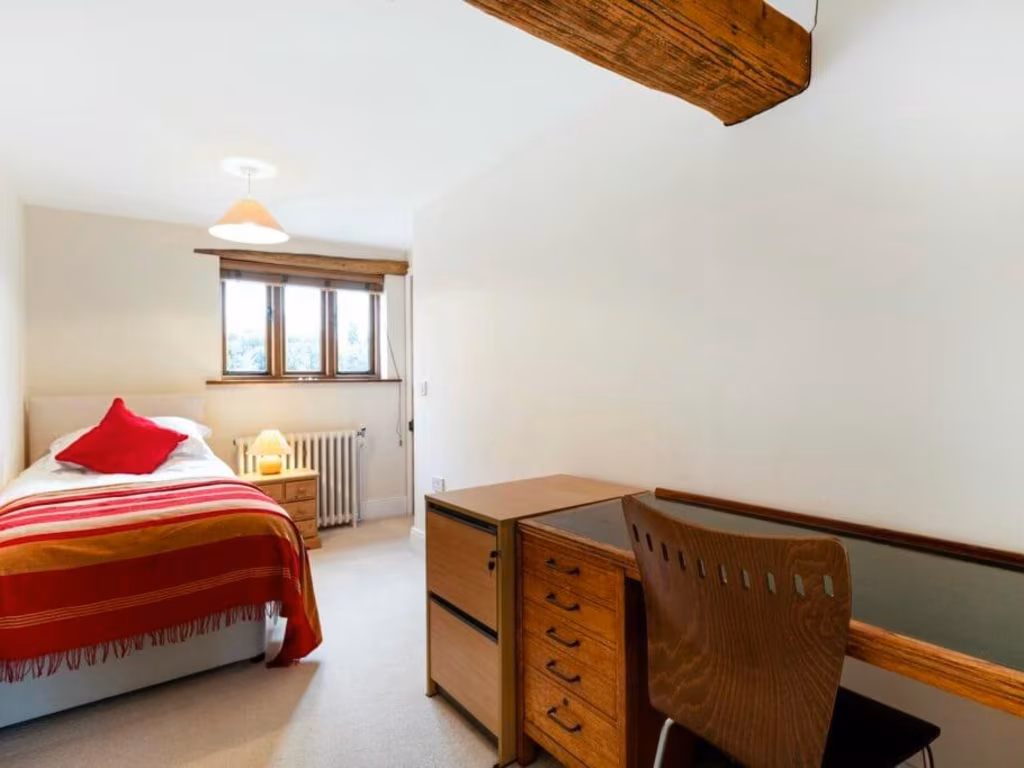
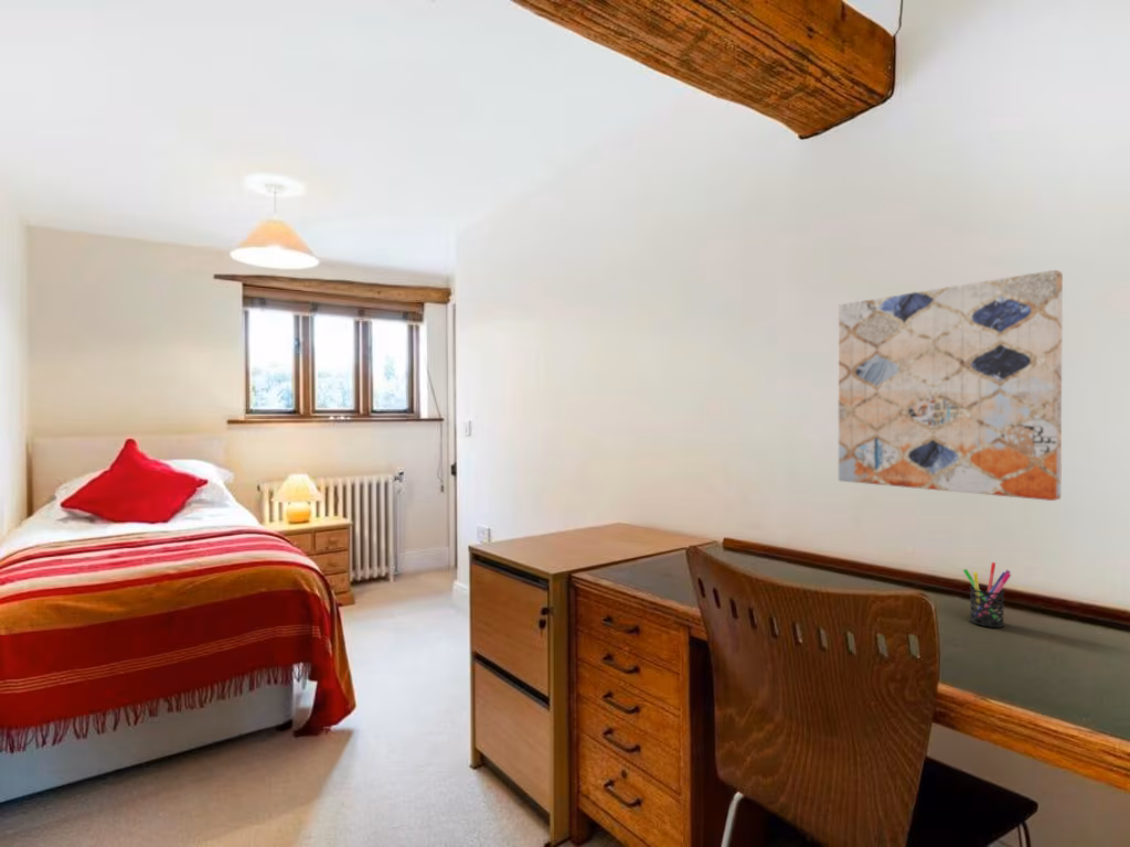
+ wall art (936, 389)
+ pen holder (983, 592)
